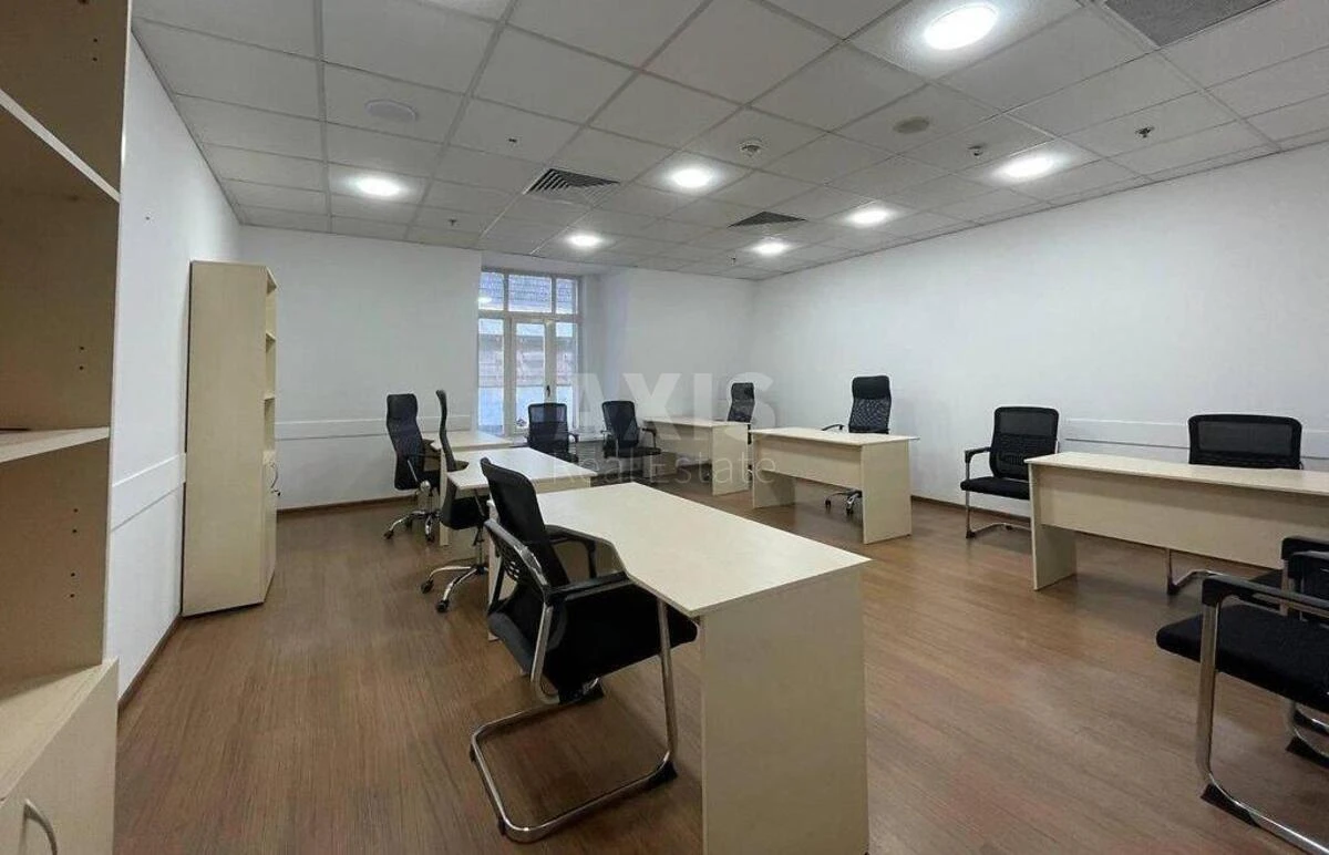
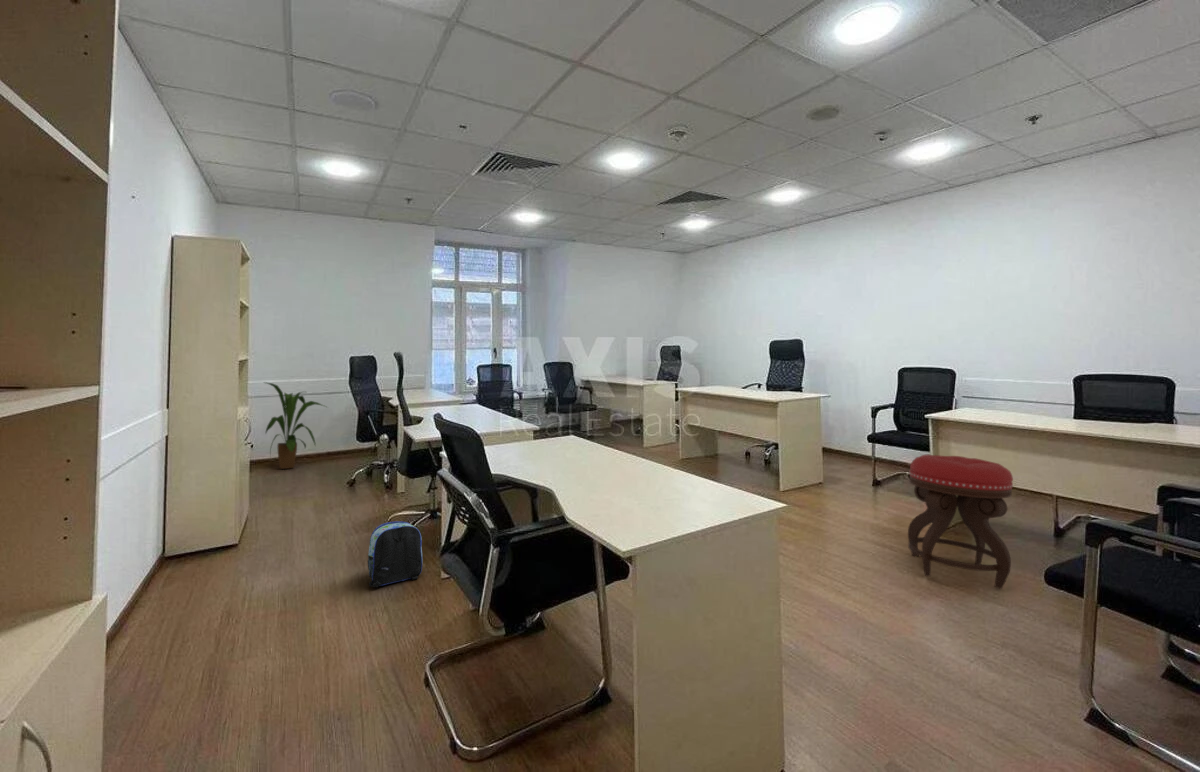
+ backpack (394, 549)
+ stool (954, 514)
+ house plant (297, 425)
